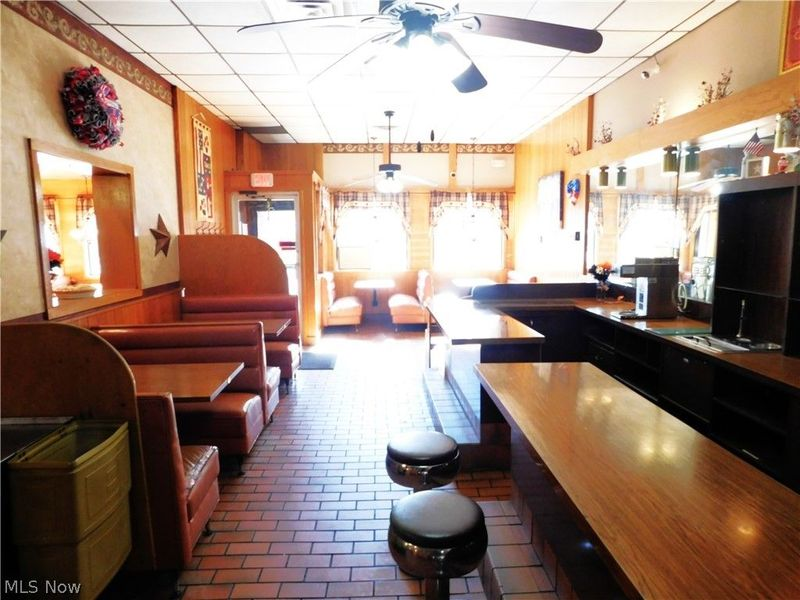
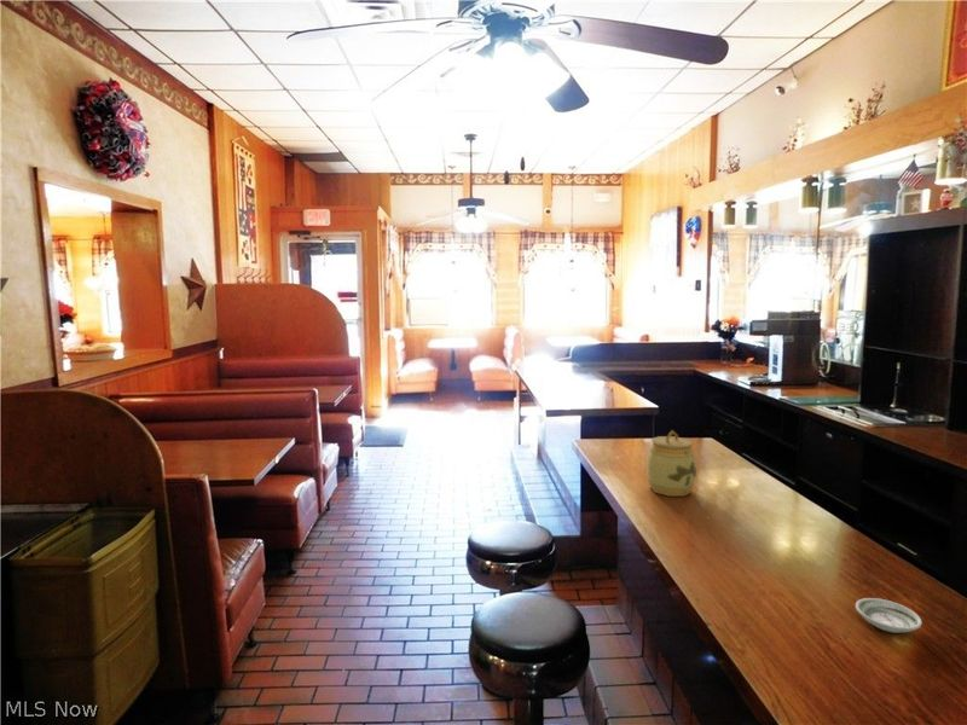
+ jar (671, 459)
+ saucer (887, 617)
